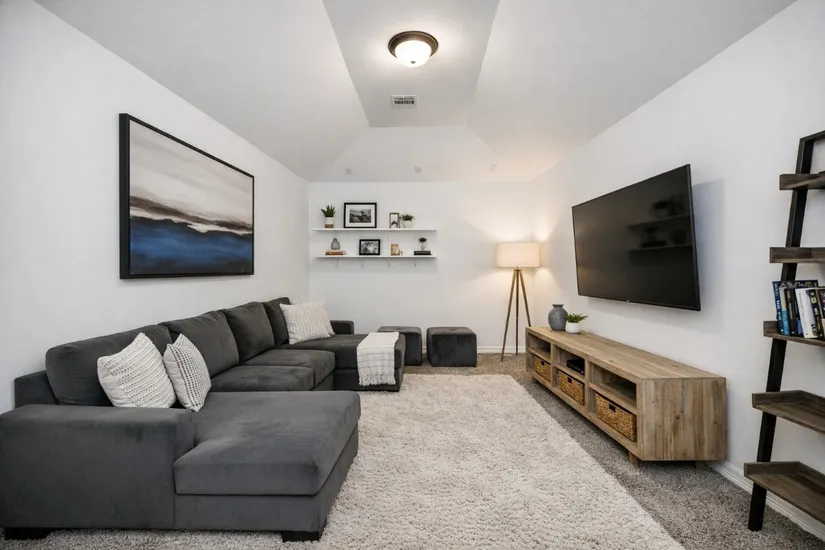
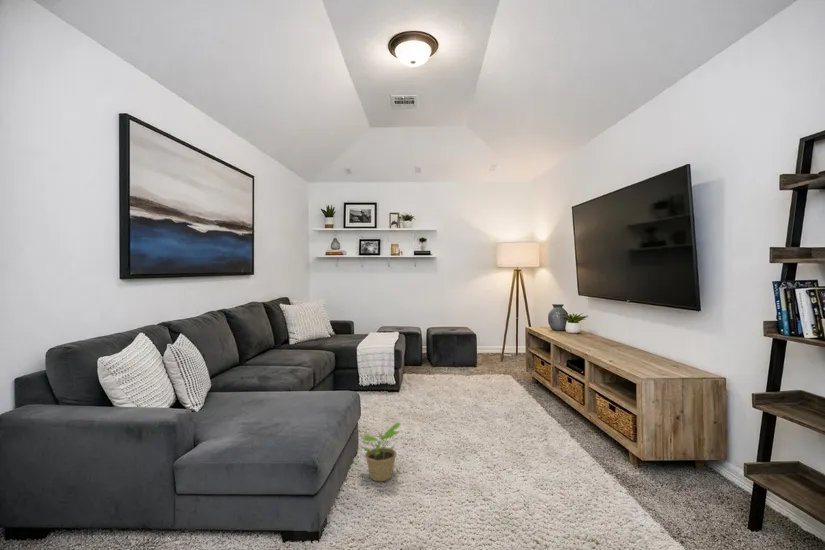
+ potted plant (379, 450)
